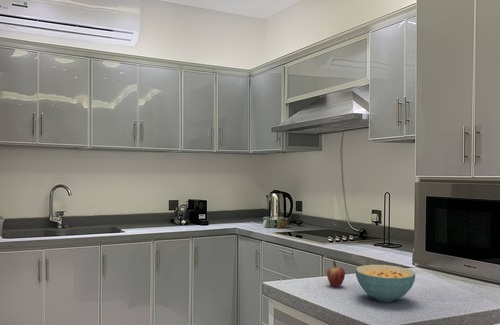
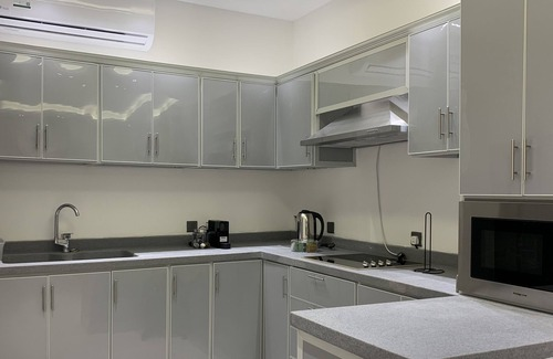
- cereal bowl (384, 285)
- fruit (335, 272)
